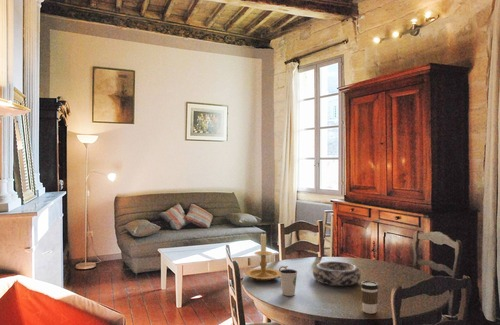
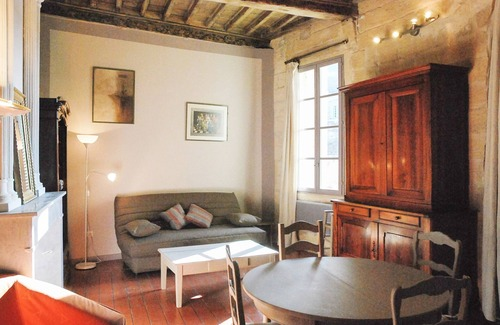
- decorative bowl (336, 273)
- candle holder (263, 255)
- coffee cup (369, 297)
- dixie cup (288, 282)
